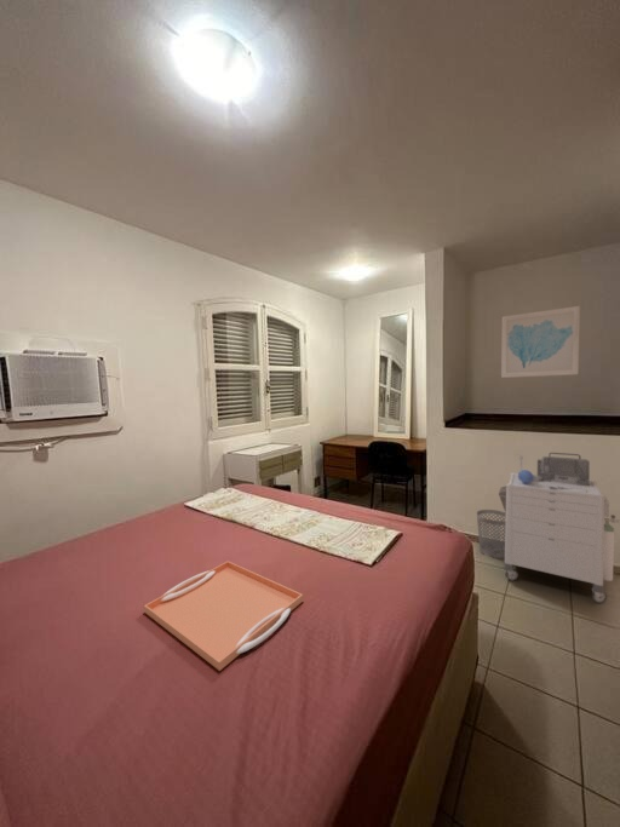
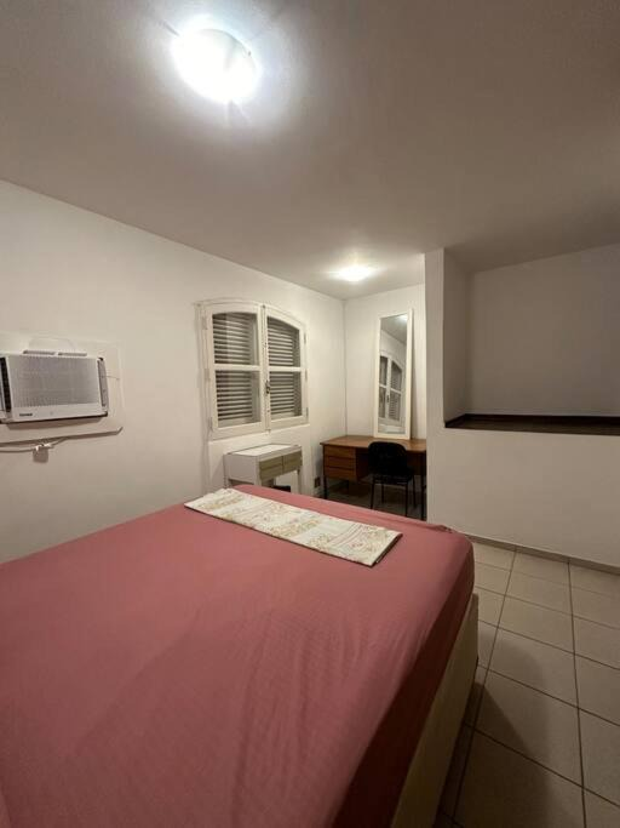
- serving tray (224, 603)
- storage cabinet (558, 517)
- wall art (538, 344)
- wastebasket (493, 533)
